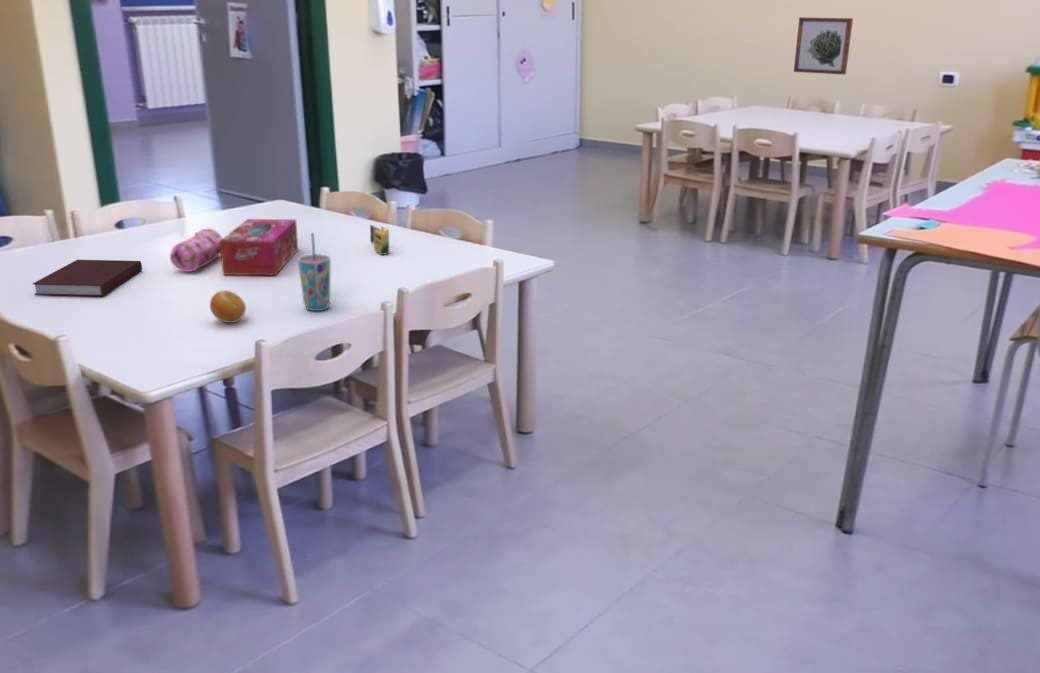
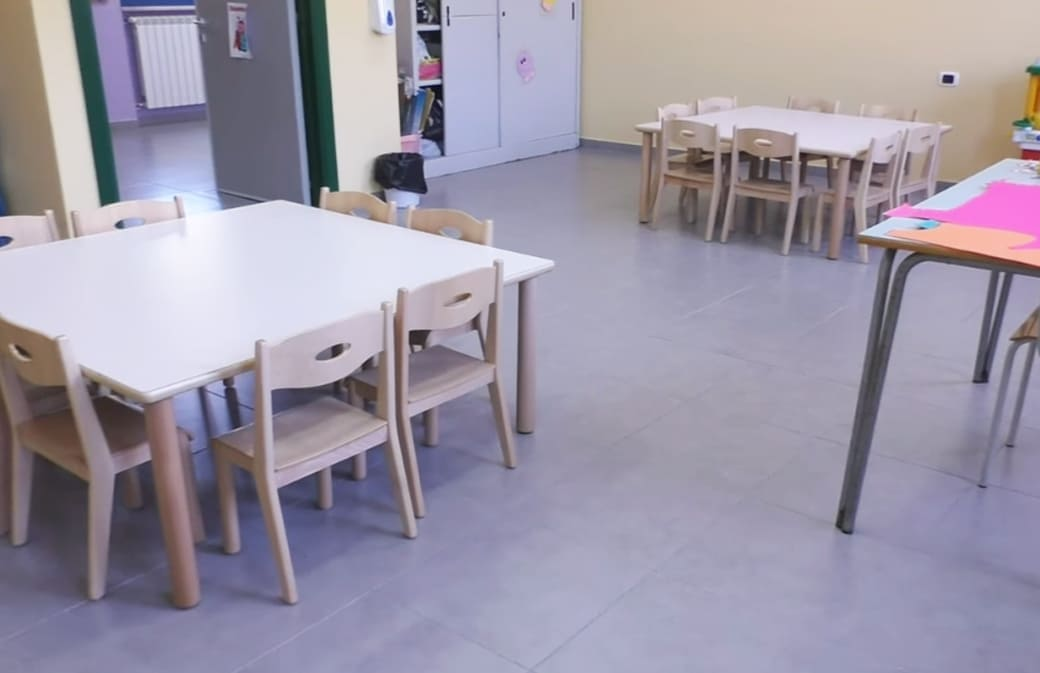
- fruit (227, 306)
- tissue box (261, 245)
- cup (315, 271)
- crayon (379, 237)
- notebook (89, 277)
- wall art (822, 45)
- pencil case (197, 249)
